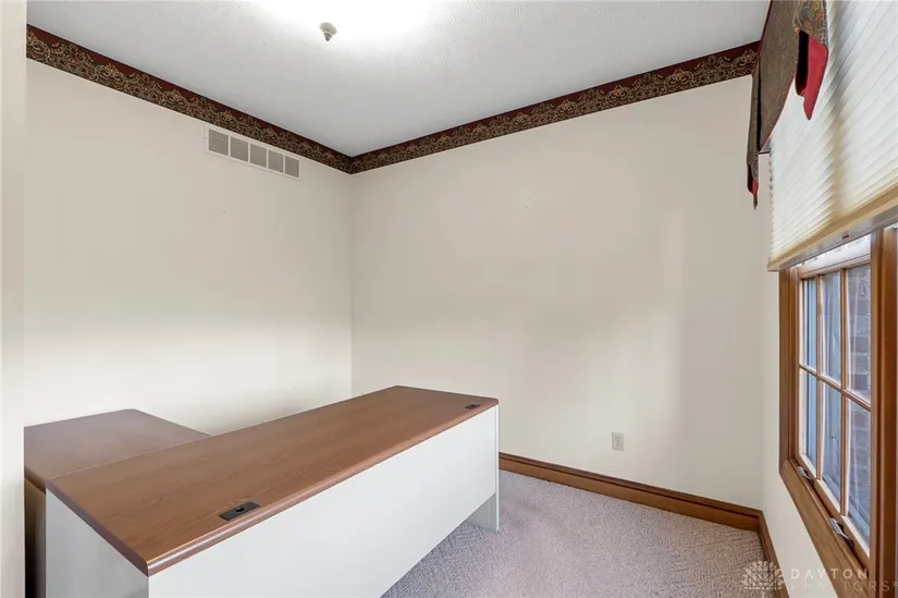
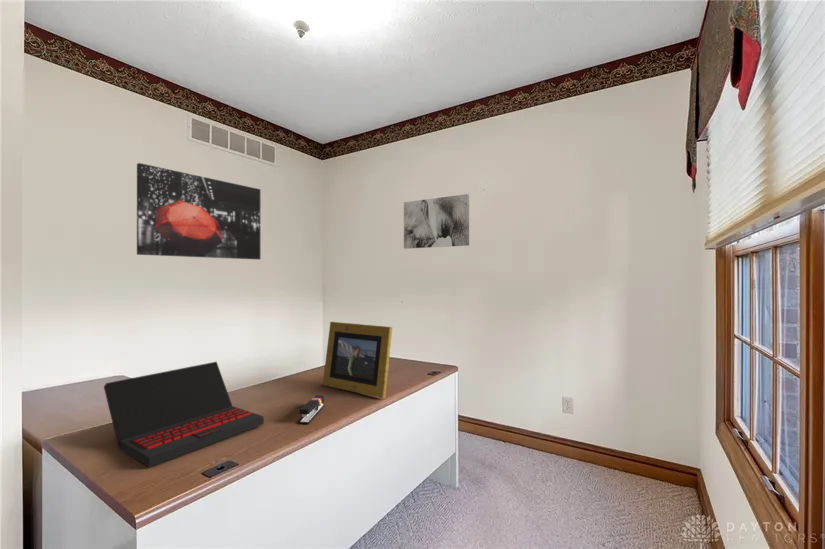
+ picture frame (363, 355)
+ laptop (187, 404)
+ stapler (312, 407)
+ wall art (206, 217)
+ wall art (434, 222)
